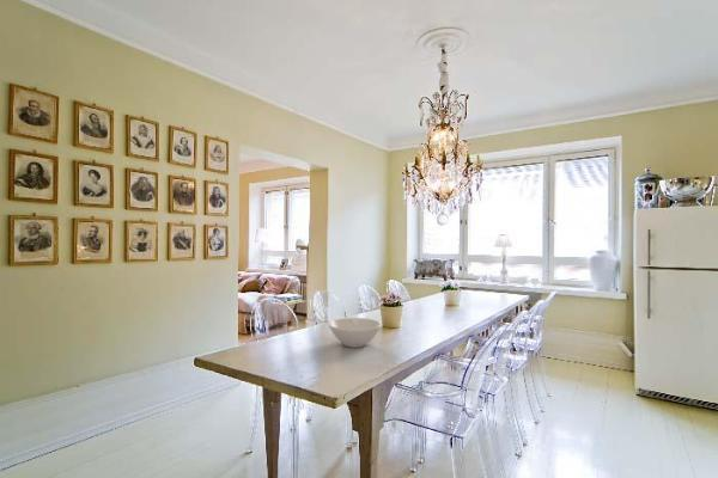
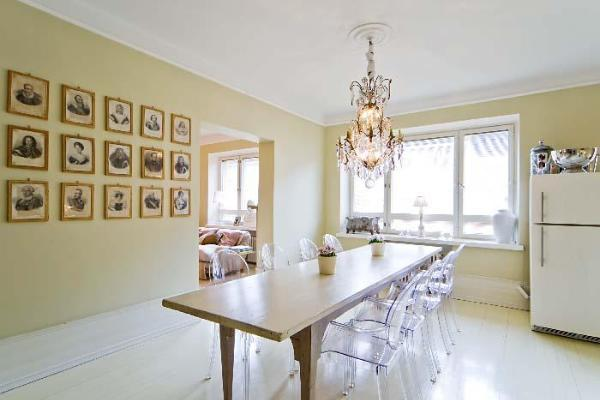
- bowl (354, 333)
